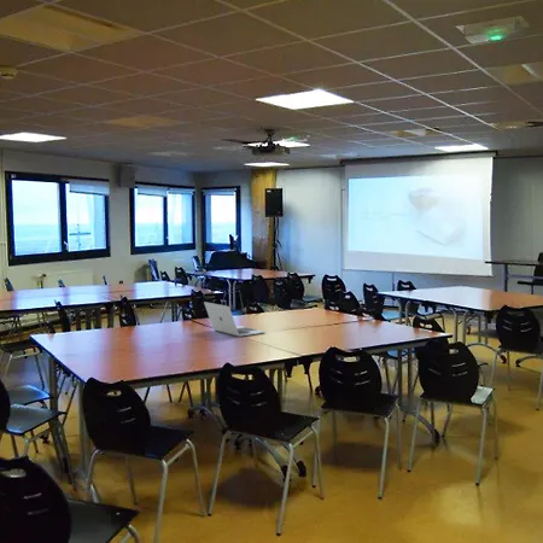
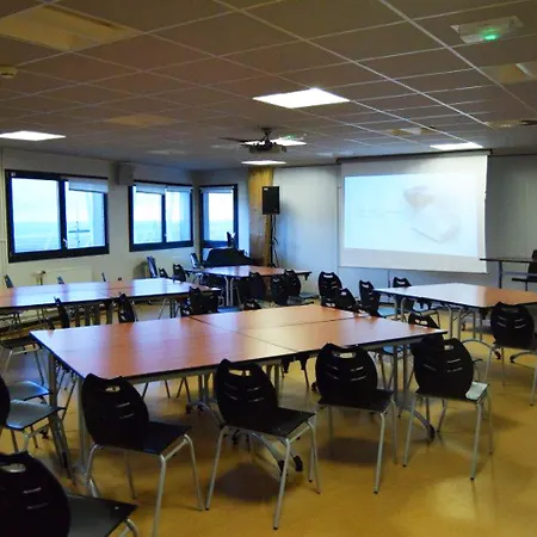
- laptop (233, 319)
